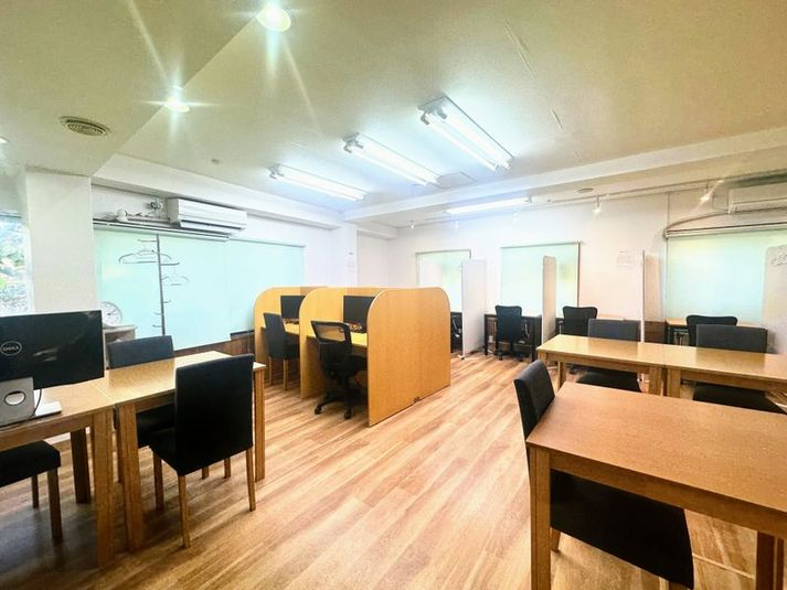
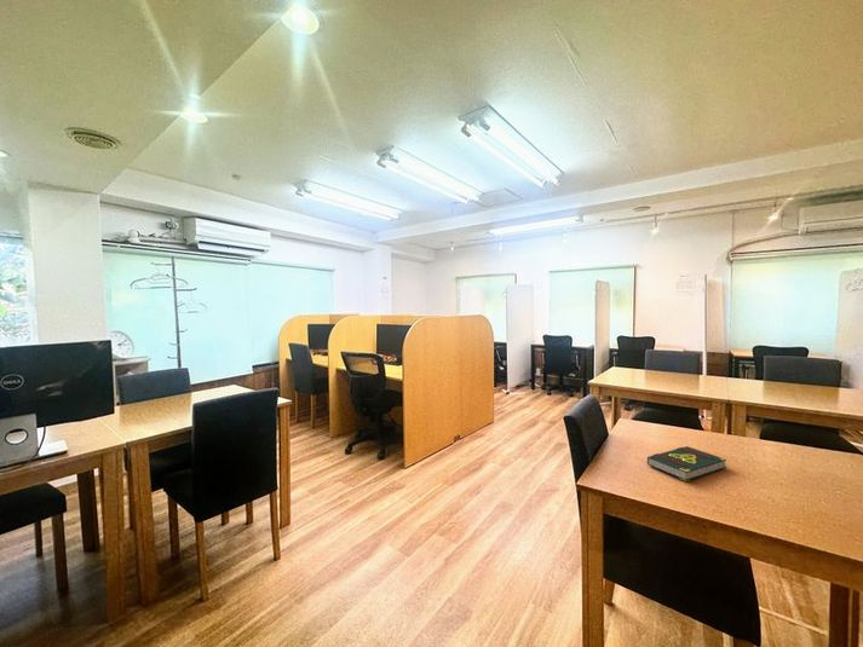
+ book (685, 461)
